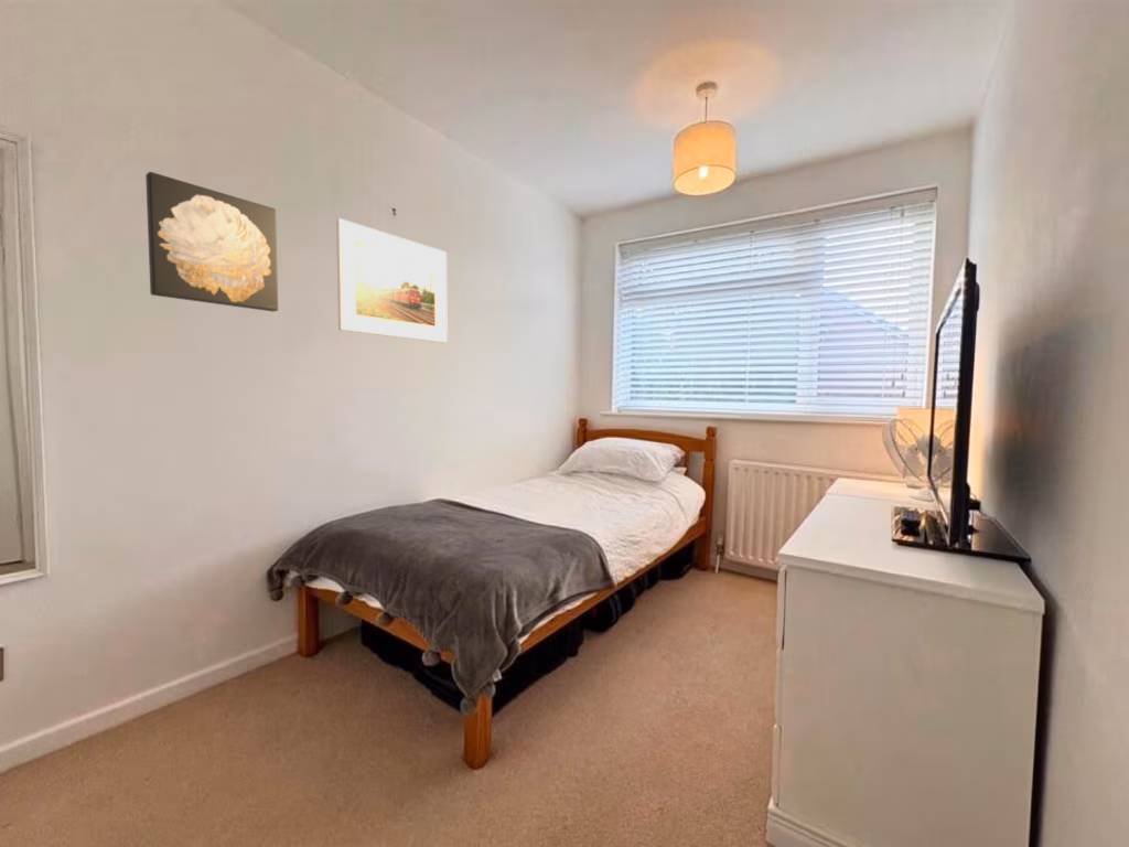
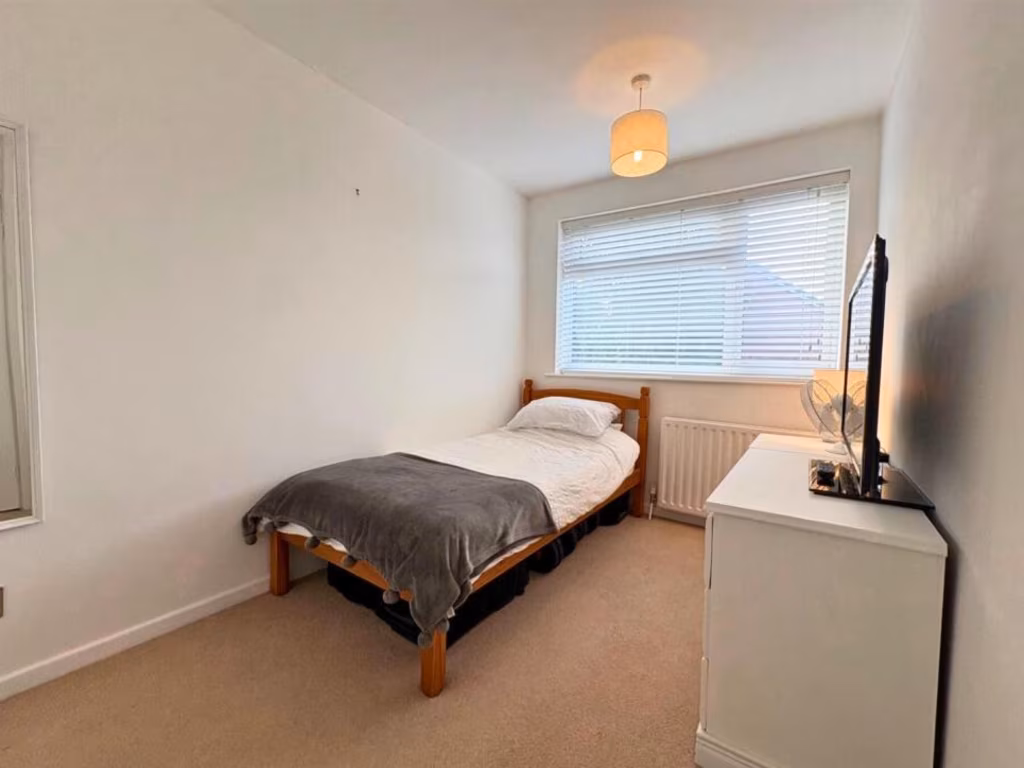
- wall art (217, 248)
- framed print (397, 287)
